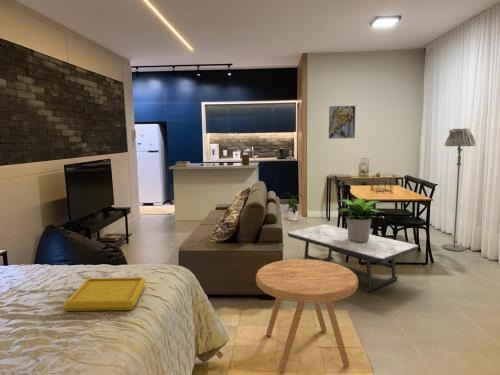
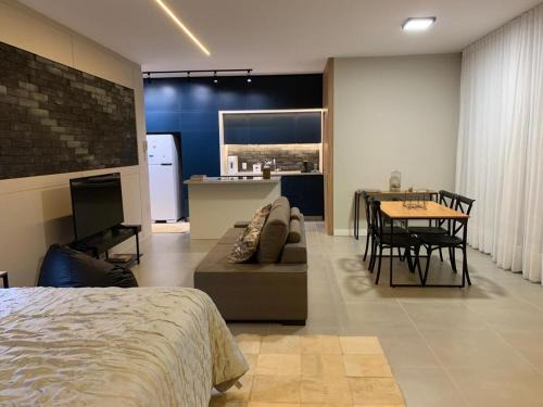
- floor lamp (457, 189)
- serving tray (108, 292)
- house plant (292, 205)
- potted plant (361, 220)
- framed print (341, 122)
- coffee table (348, 255)
- side table (302, 311)
